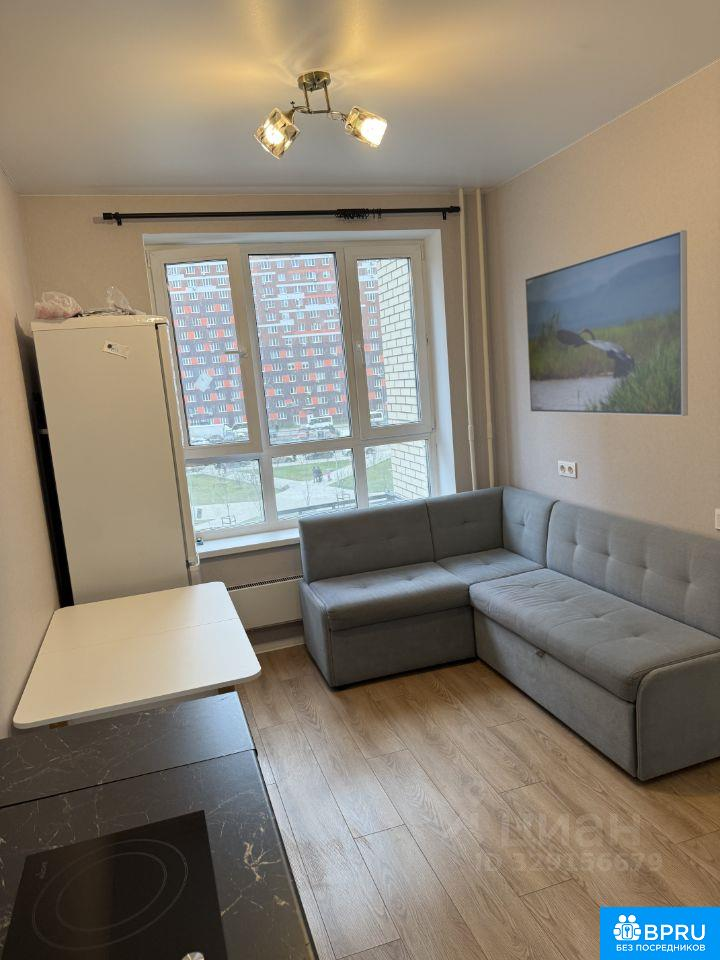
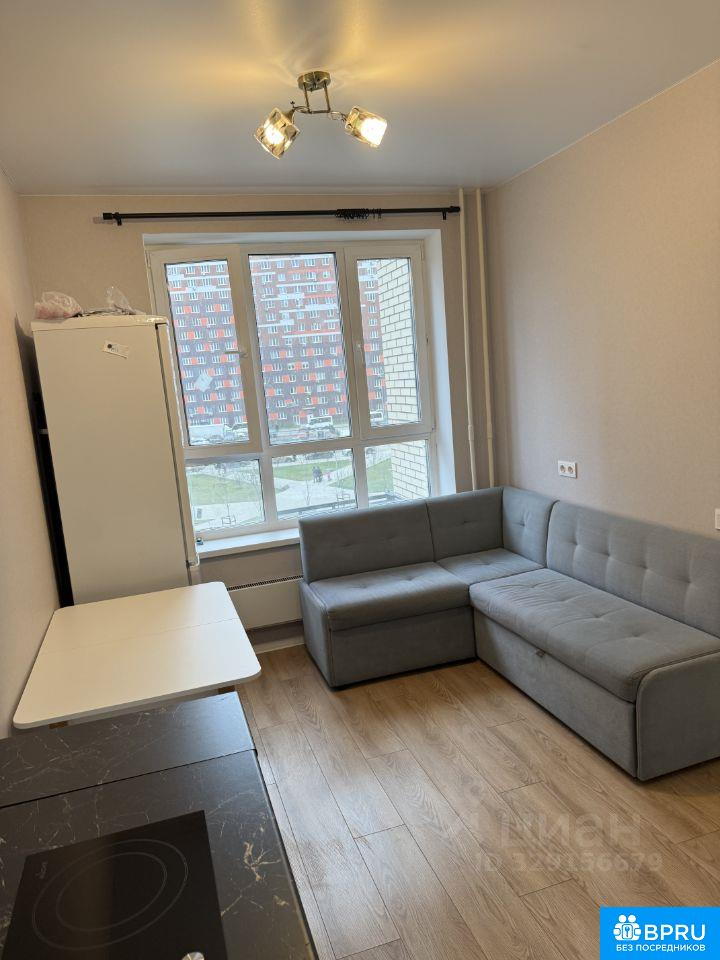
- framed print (594, 337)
